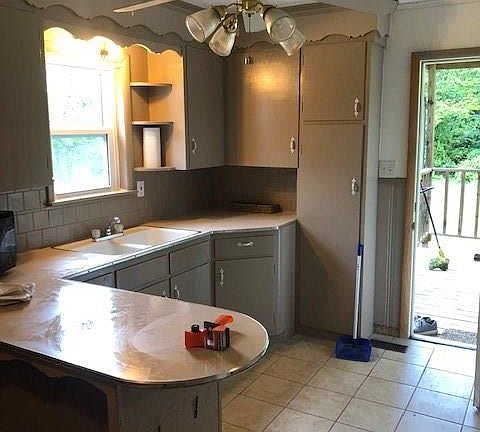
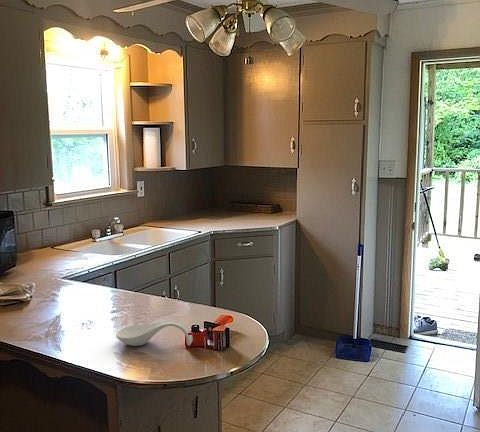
+ spoon rest (154, 331)
